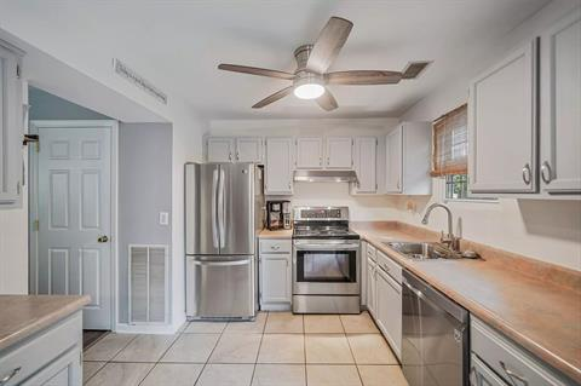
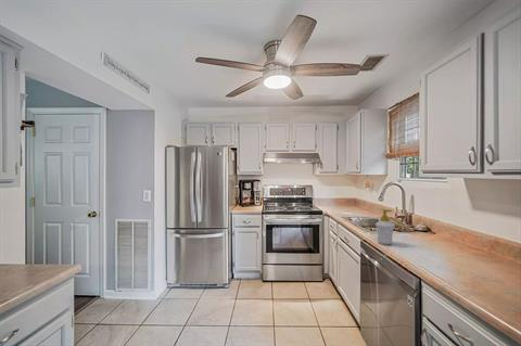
+ soap bottle (384, 226)
